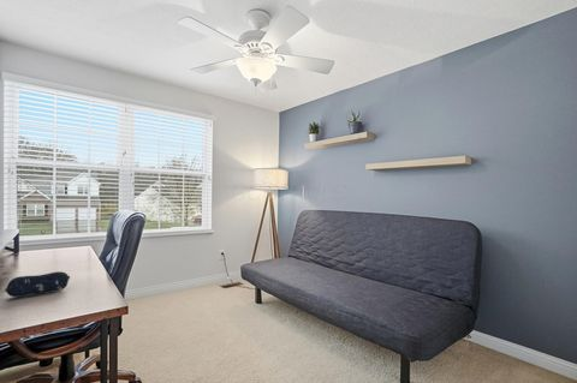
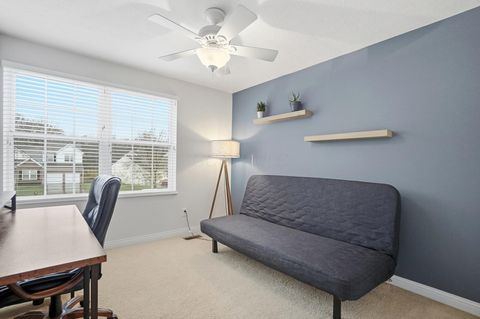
- pencil case (38, 283)
